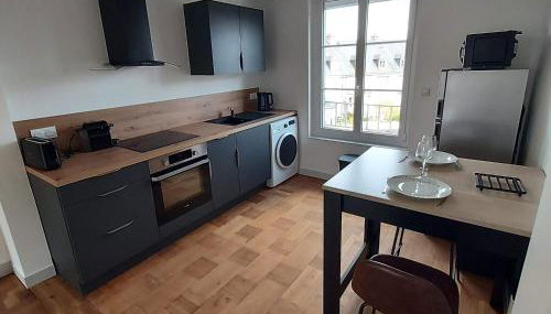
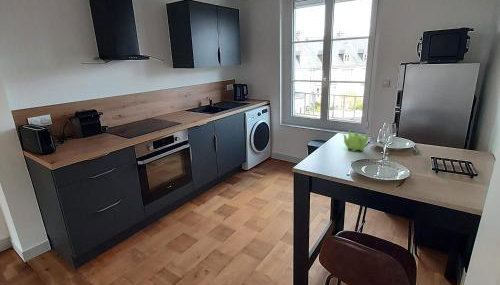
+ teapot (355, 140)
